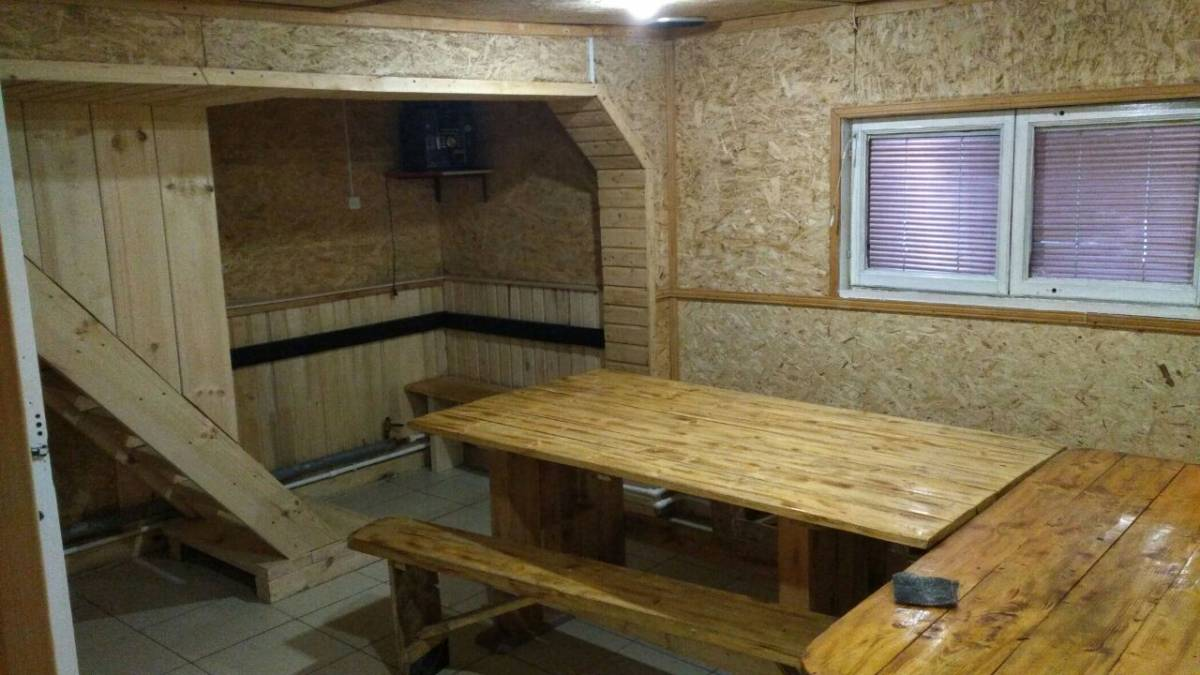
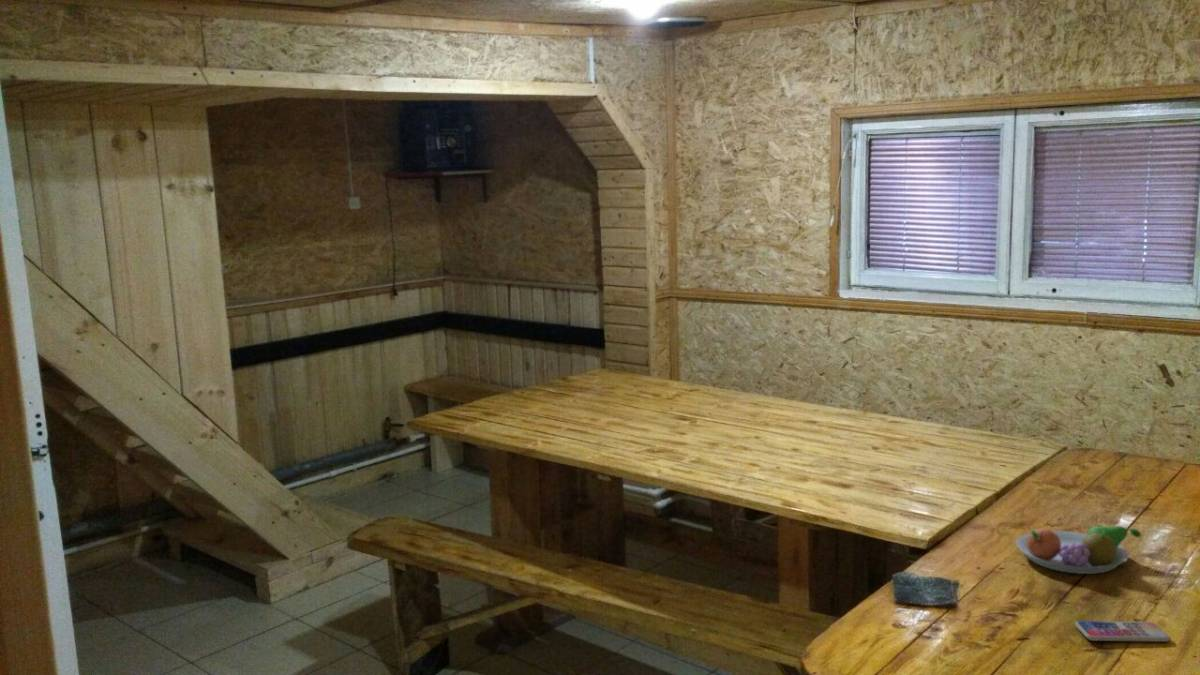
+ smartphone (1121, 631)
+ fruit bowl (1076, 539)
